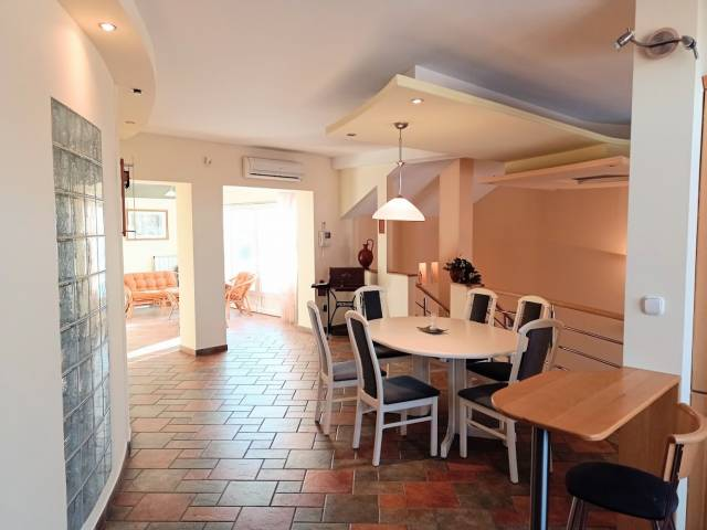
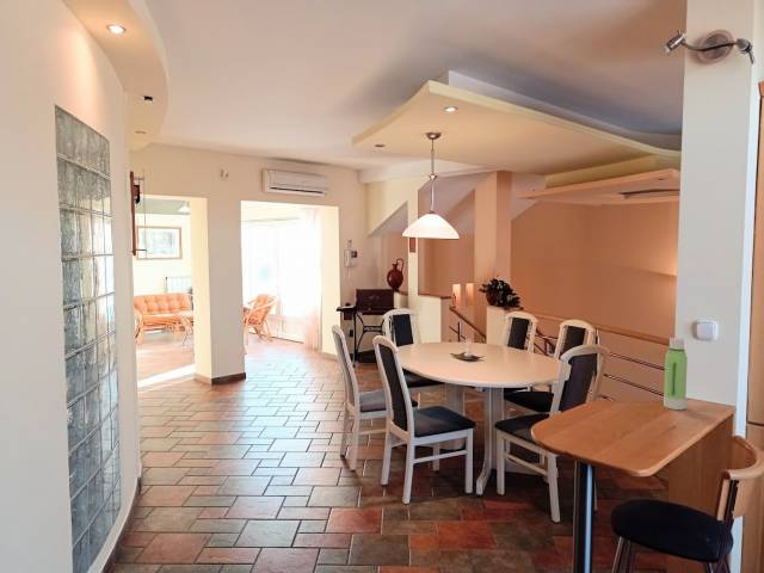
+ water bottle (674, 372)
